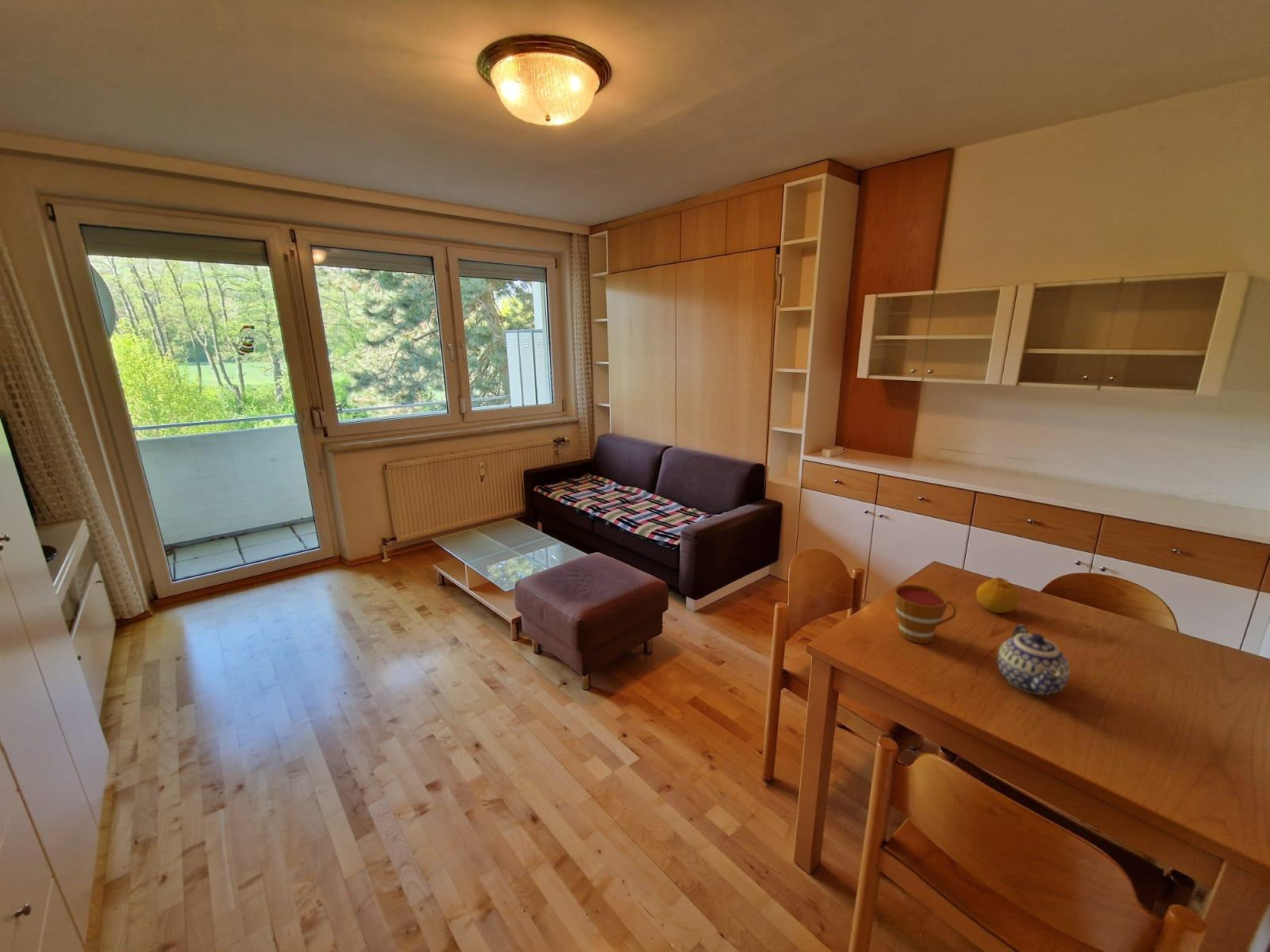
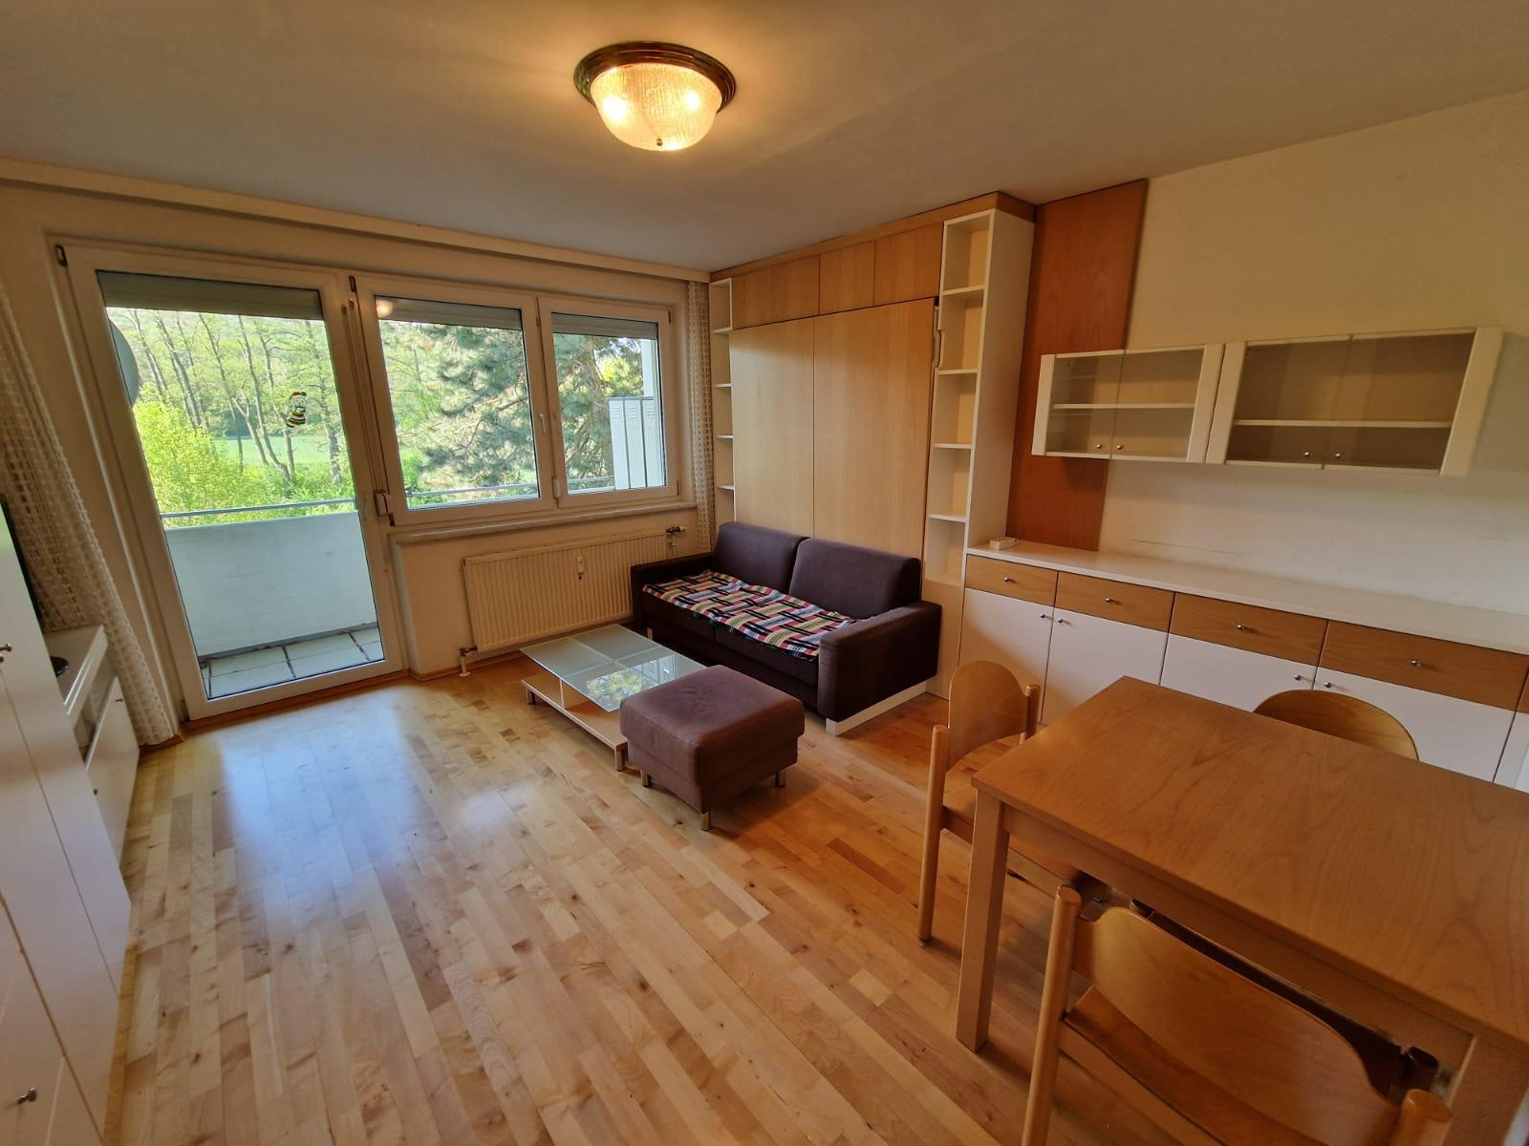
- teapot (1033, 658)
- fruit (998, 594)
- cup (922, 615)
